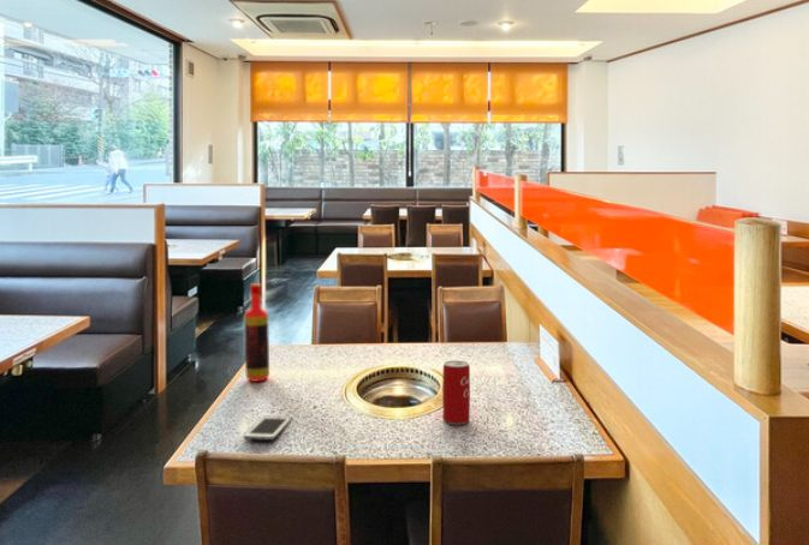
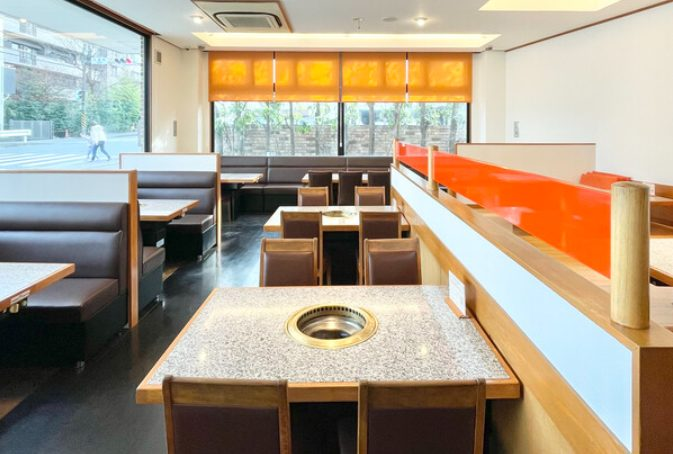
- bottle (256, 331)
- beverage can (456, 391)
- cell phone (268, 427)
